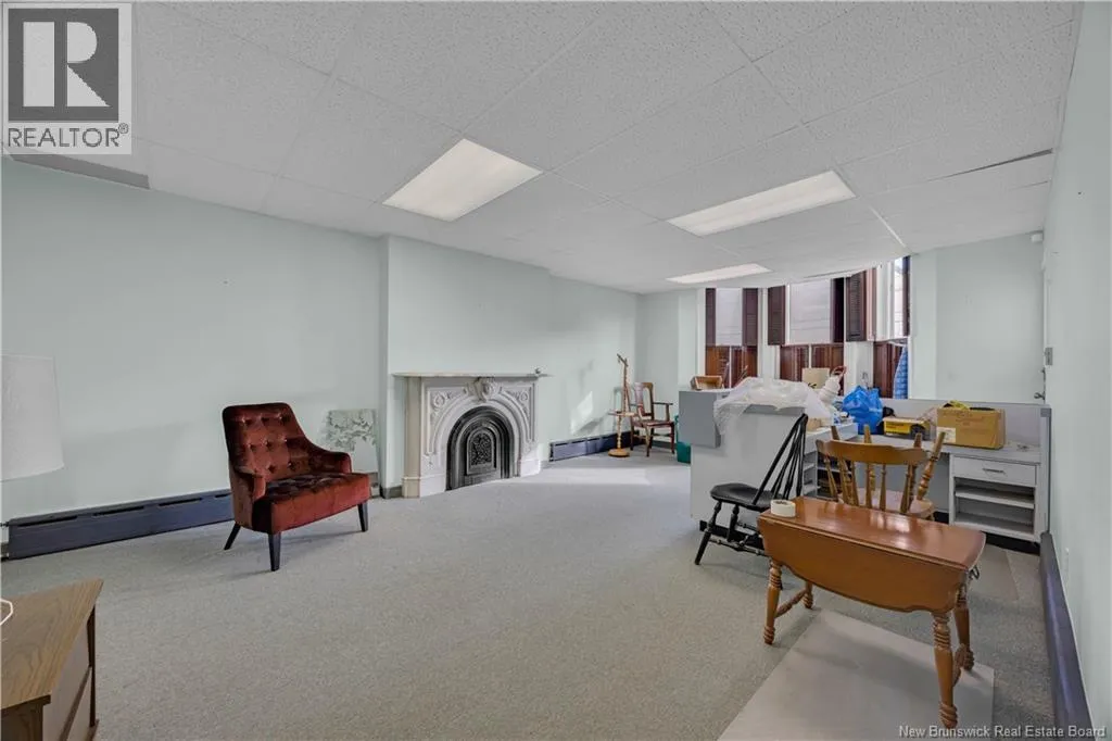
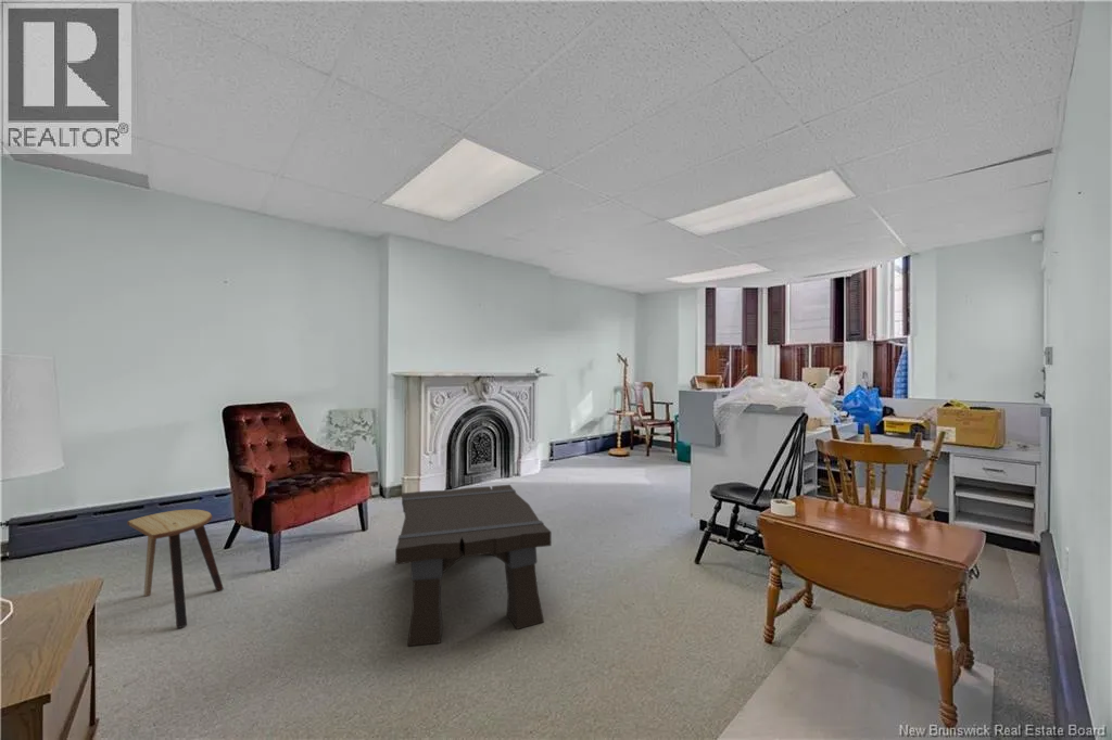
+ coffee table (466, 546)
+ stool (178, 562)
